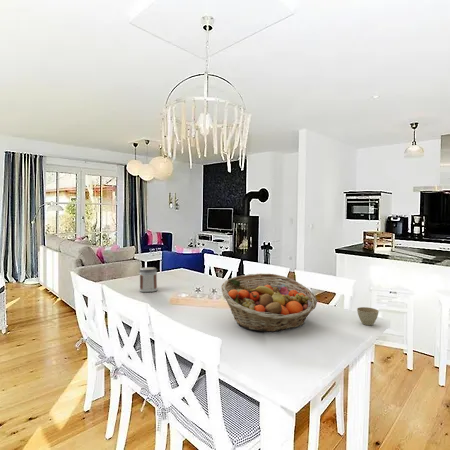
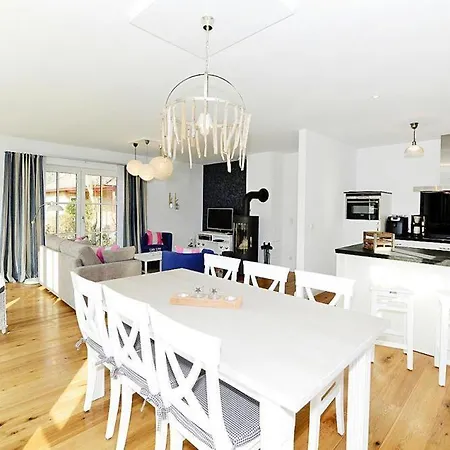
- fruit basket (268, 300)
- flower pot (367, 316)
- jar (148, 279)
